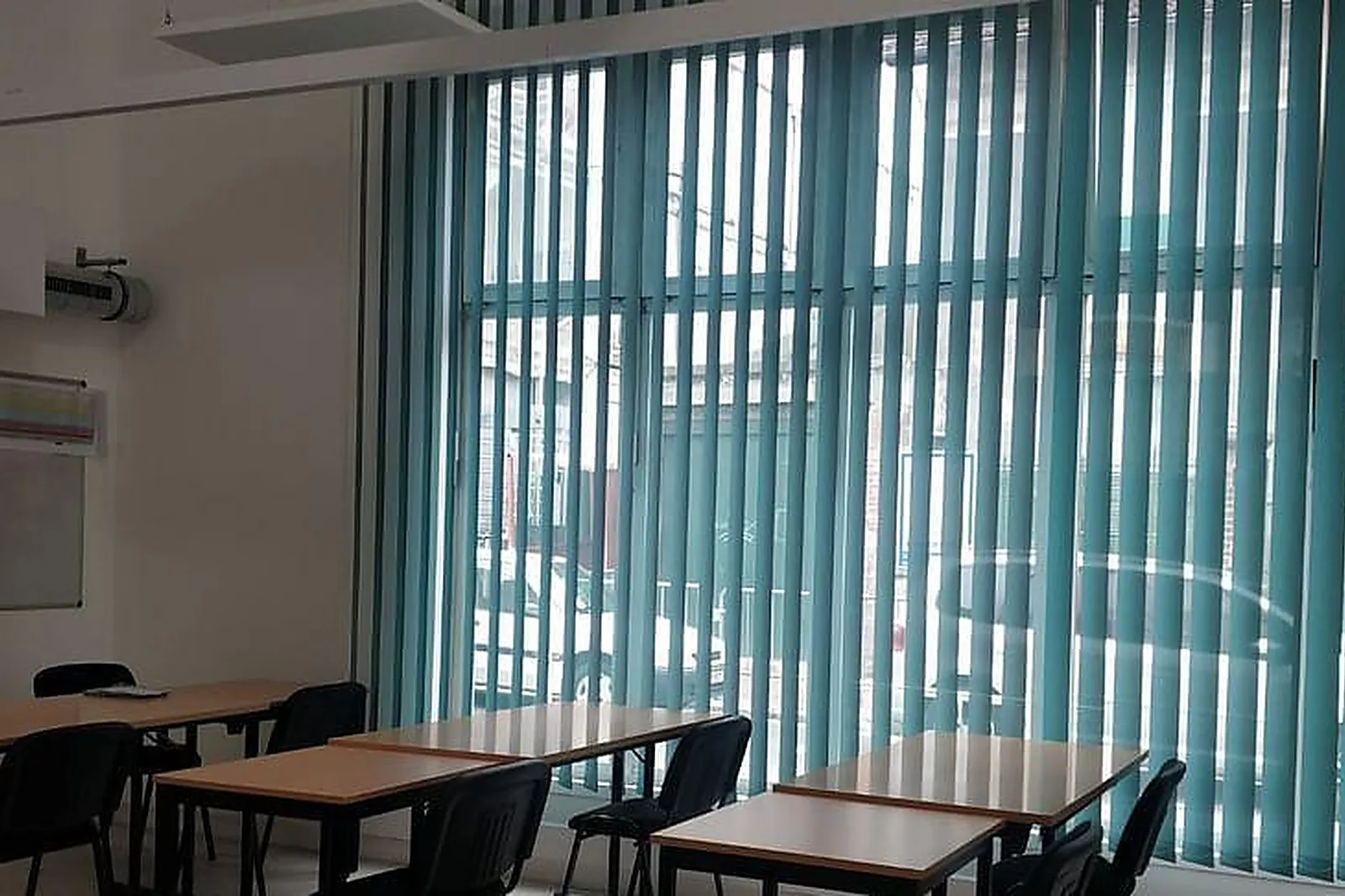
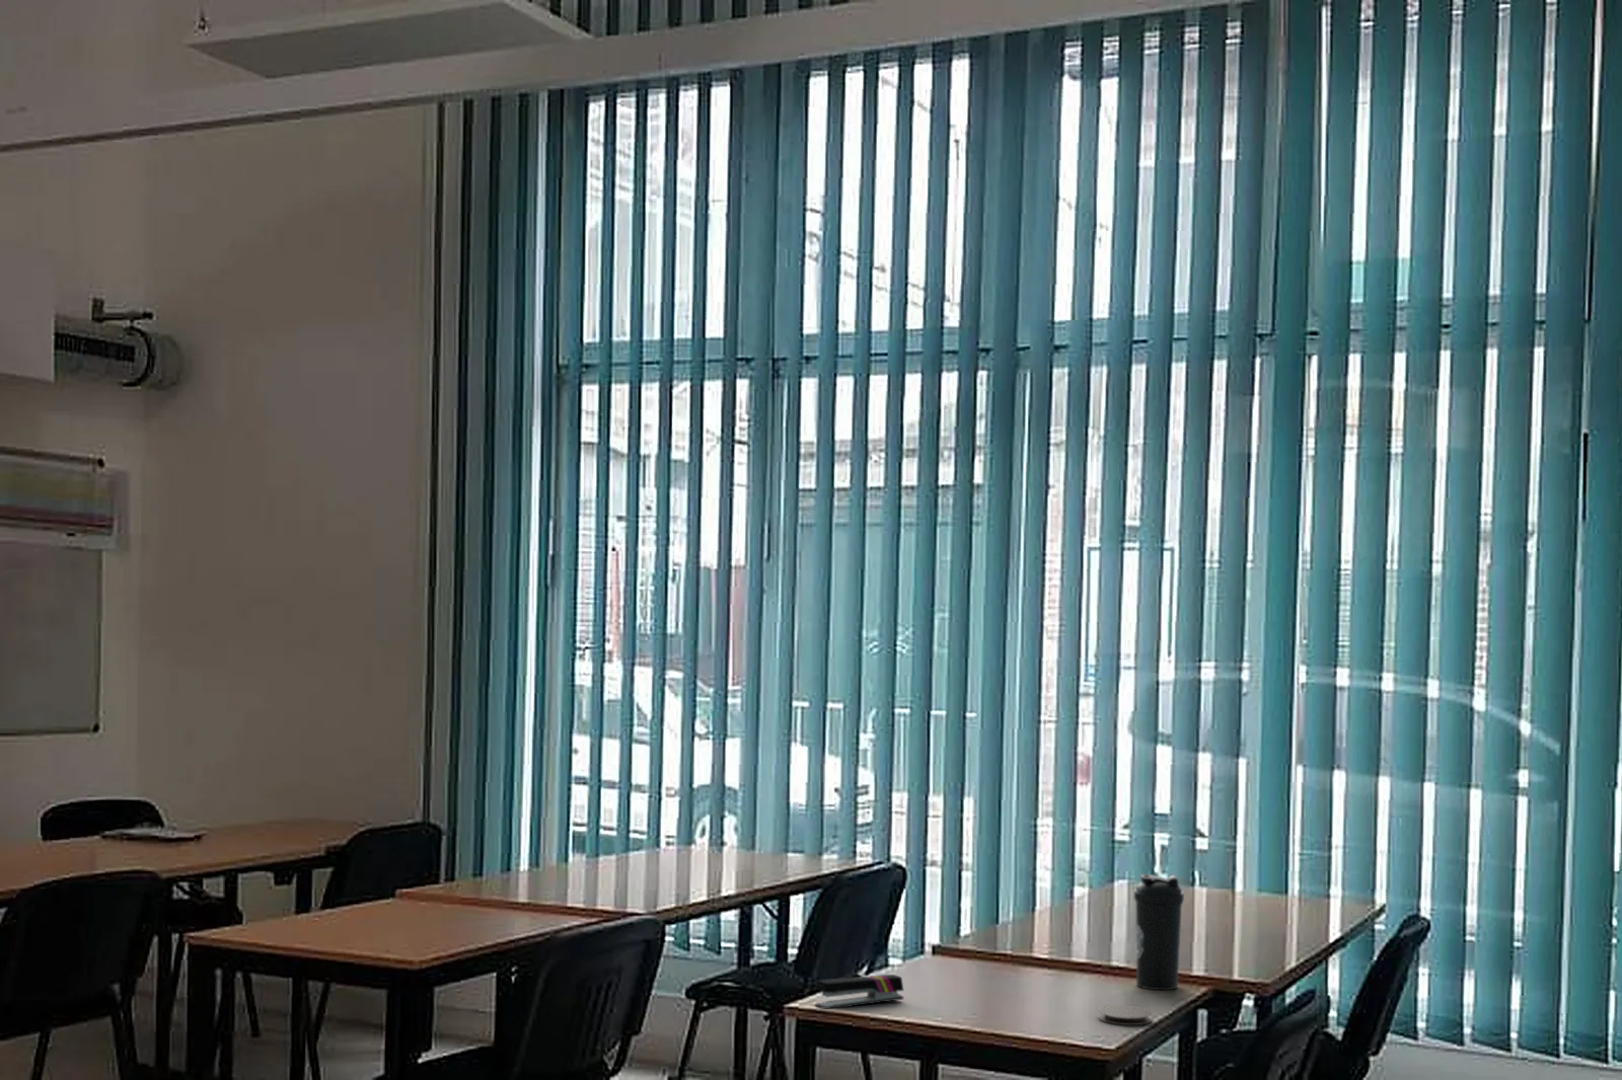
+ stapler (860, 988)
+ water bottle (1158, 931)
+ coaster (1124, 1015)
